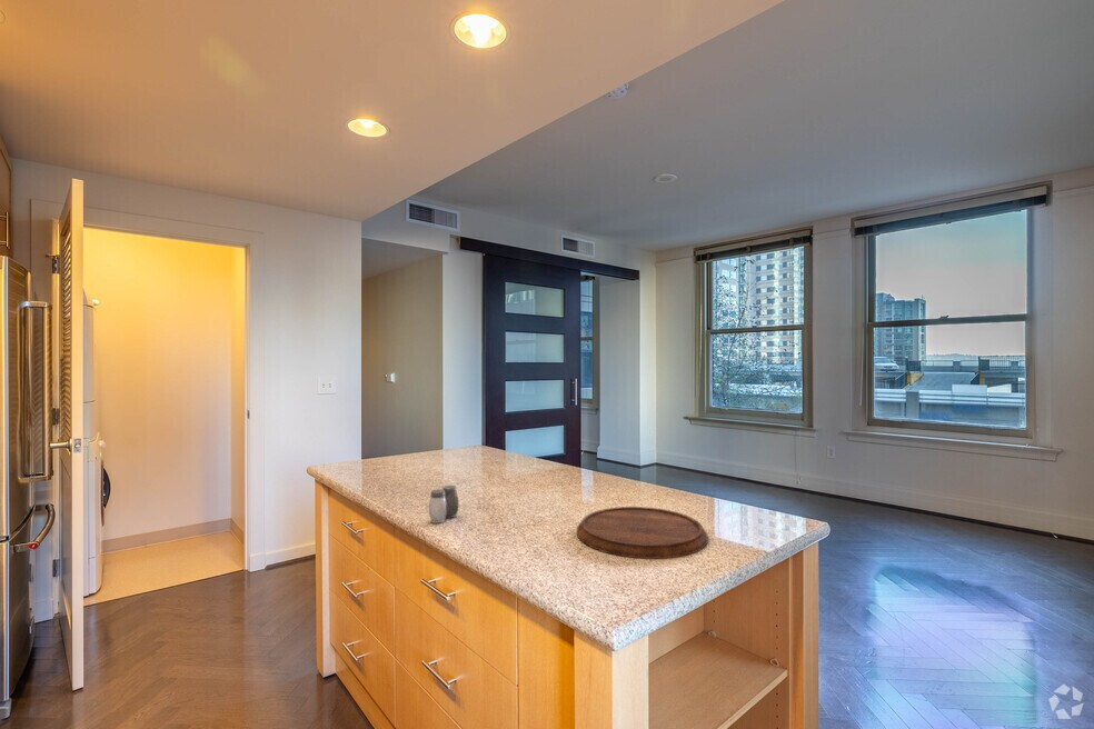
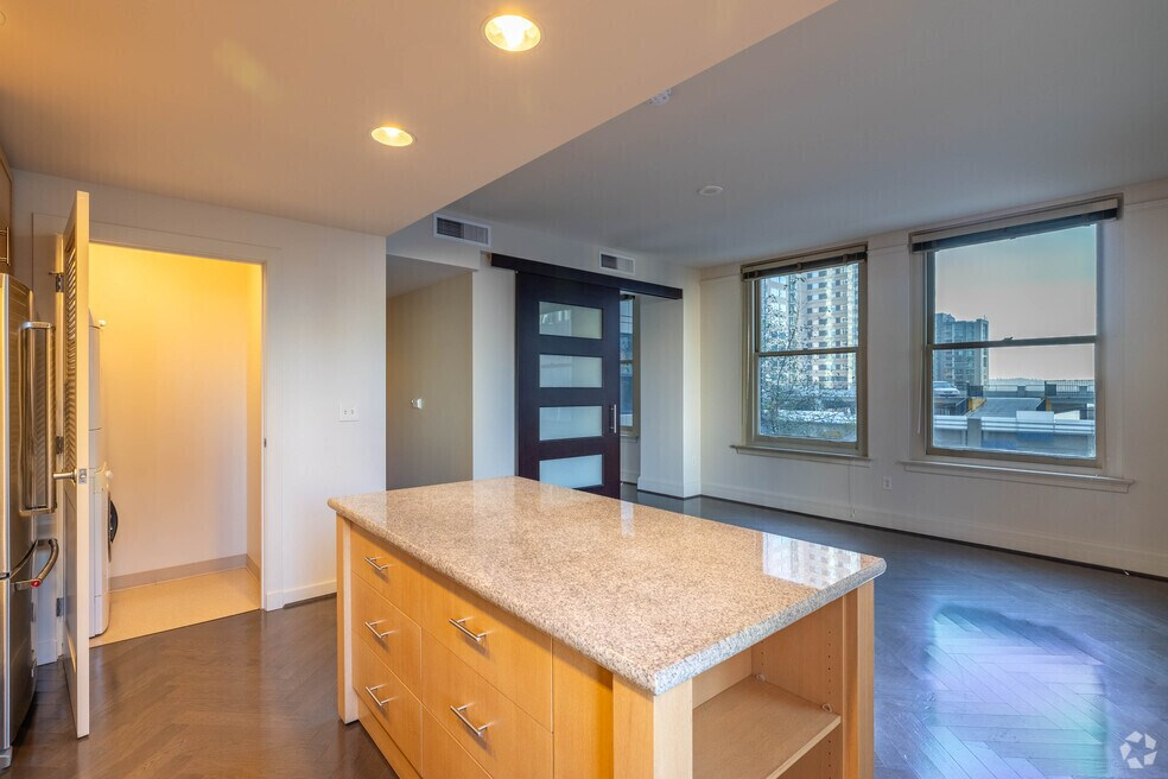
- cutting board (640, 528)
- salt and pepper shaker (444, 502)
